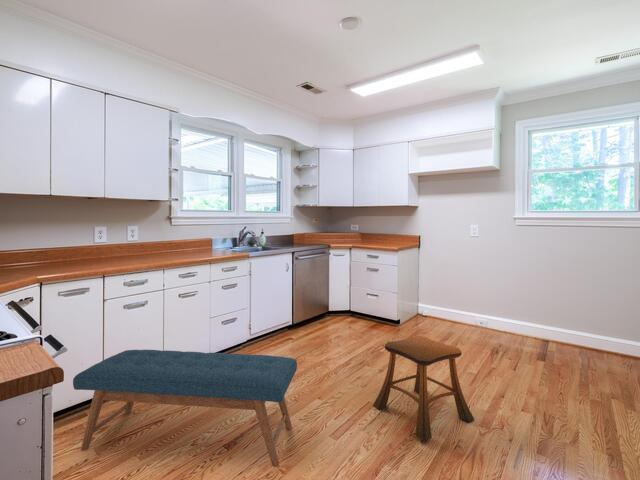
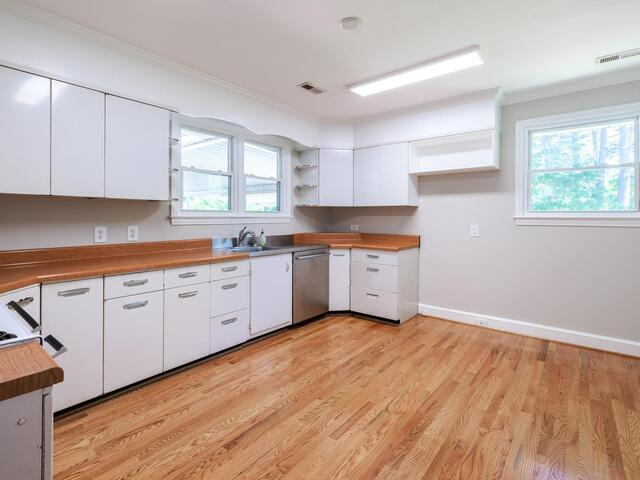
- bench (192, 399)
- stool (421, 378)
